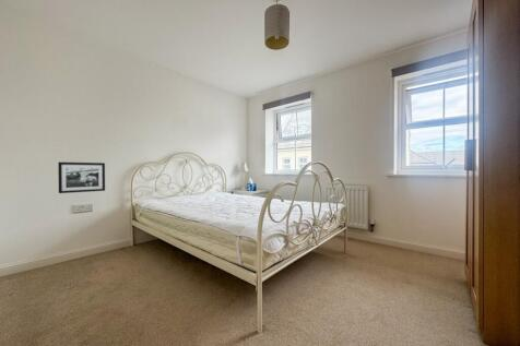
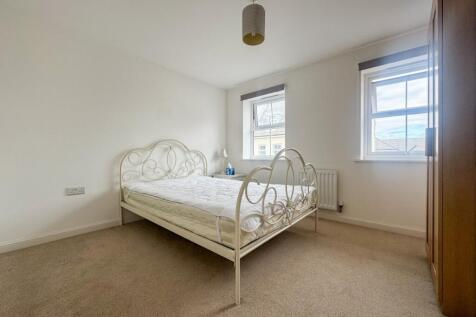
- picture frame (83, 177)
